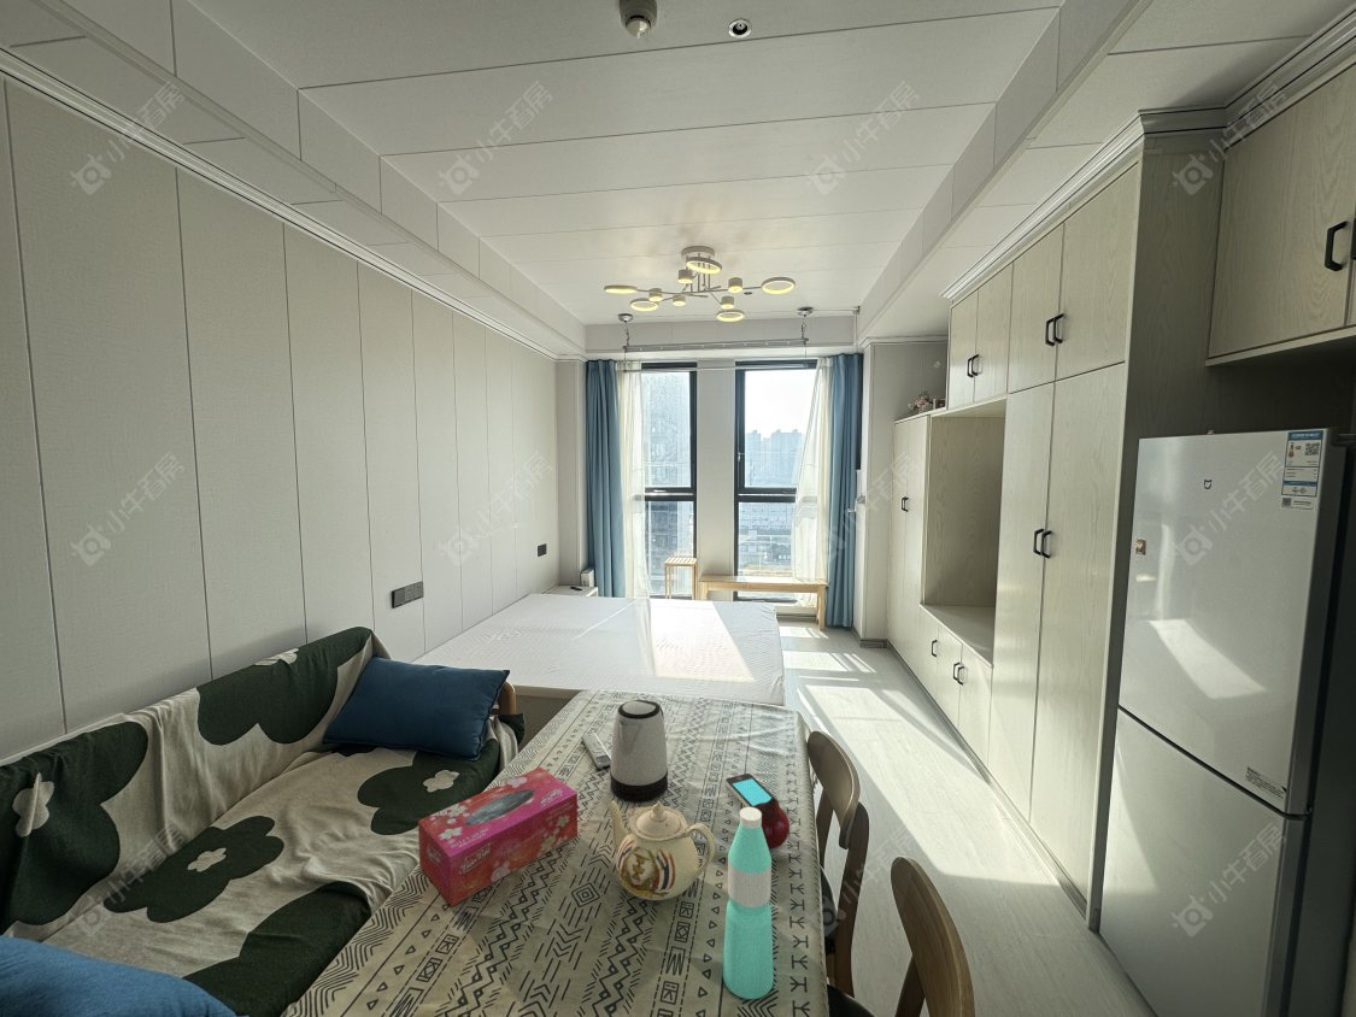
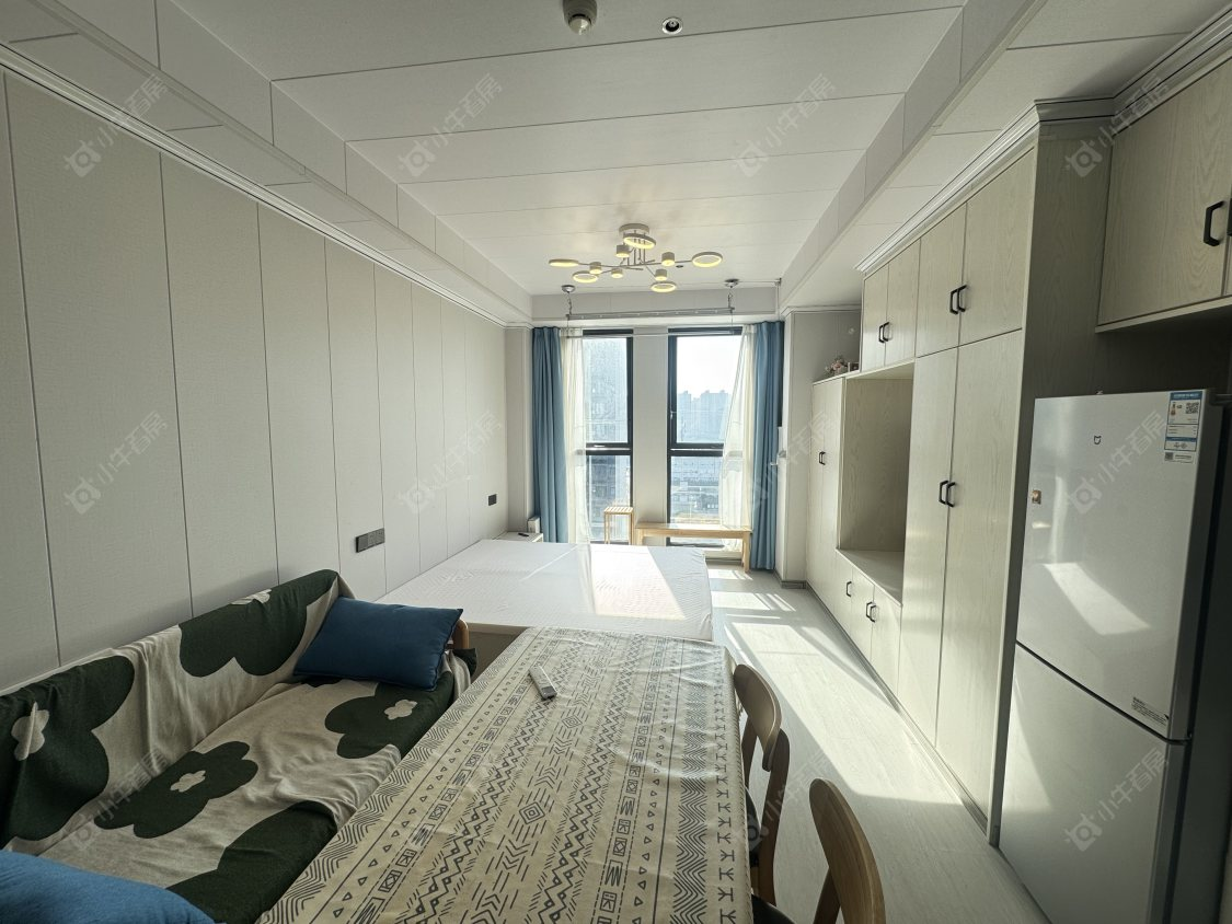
- water bottle (749, 895)
- tissue box (501, 828)
- kettle (642, 741)
- fruit (767, 822)
- smartphone (751, 793)
- teapot (657, 842)
